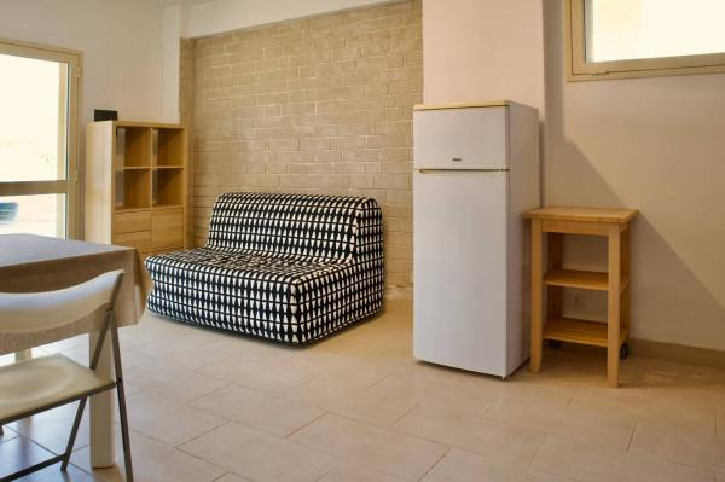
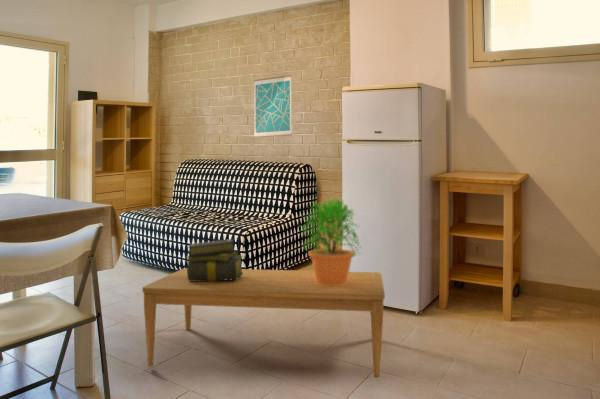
+ coffee table (270, 307)
+ potted plant (332, 239)
+ wall art (272, 107)
+ stack of books (213, 259)
